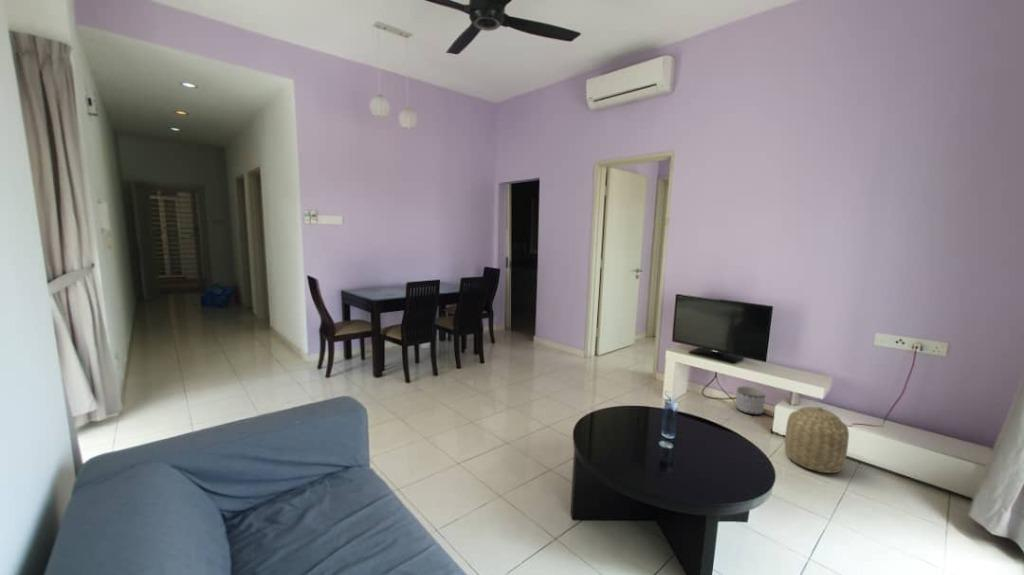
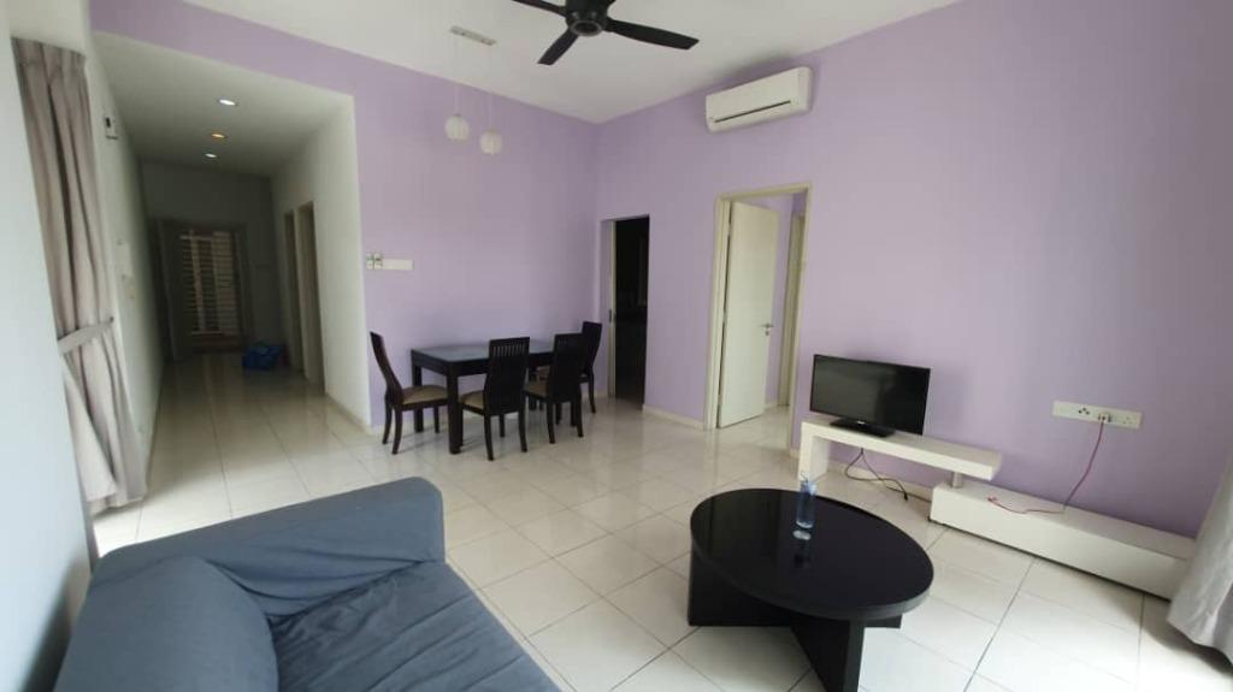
- planter (750, 401)
- basket (816, 435)
